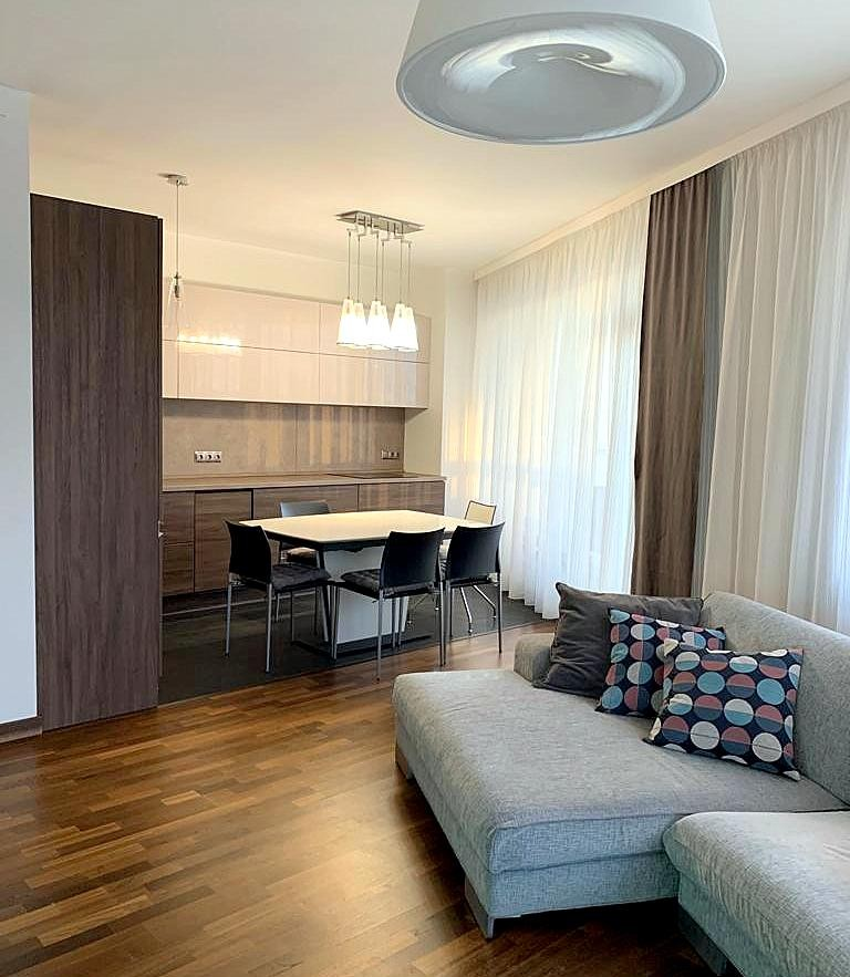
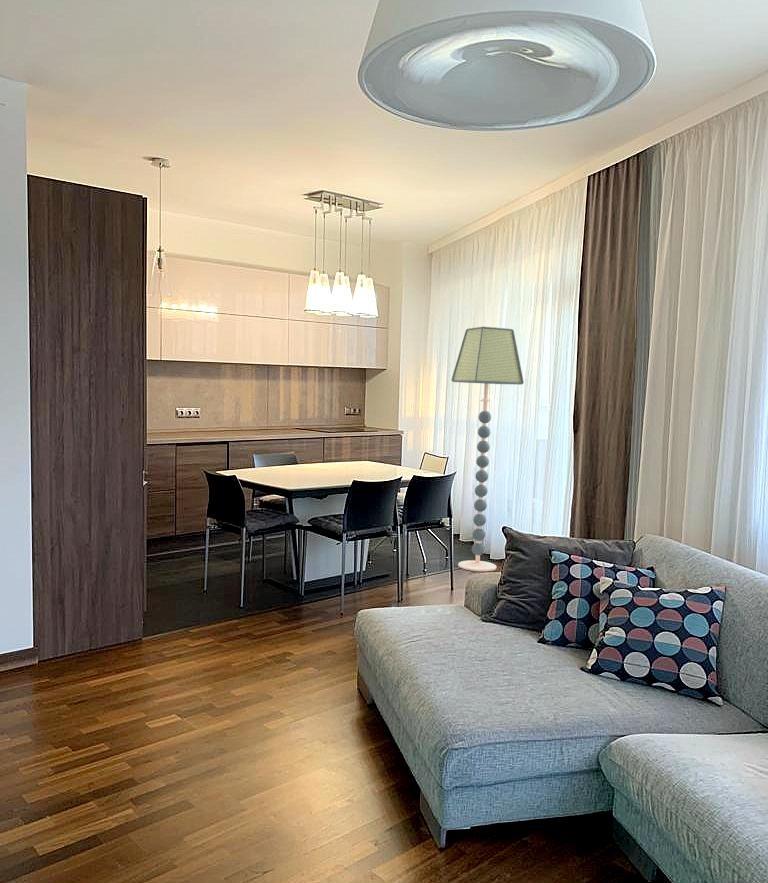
+ floor lamp (483, 448)
